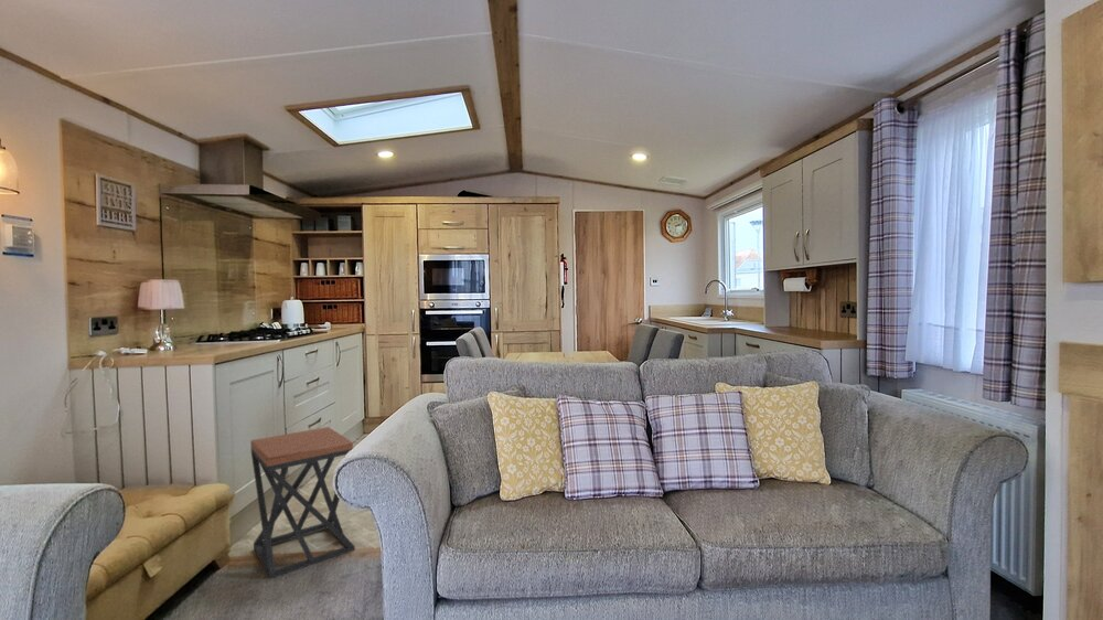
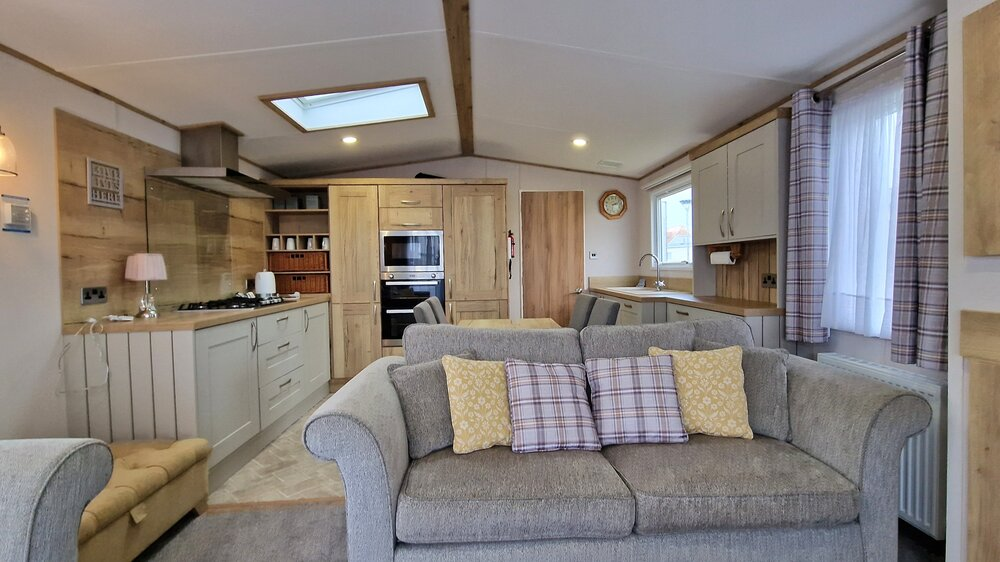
- stool (301, 495)
